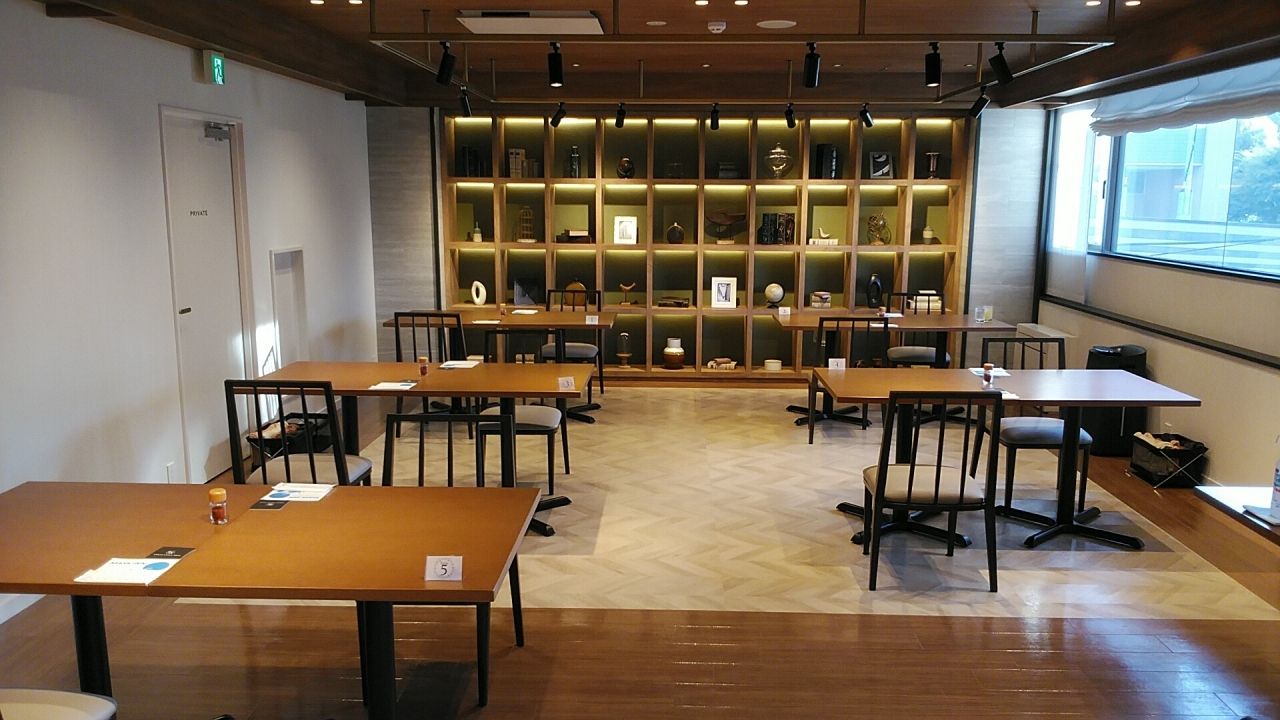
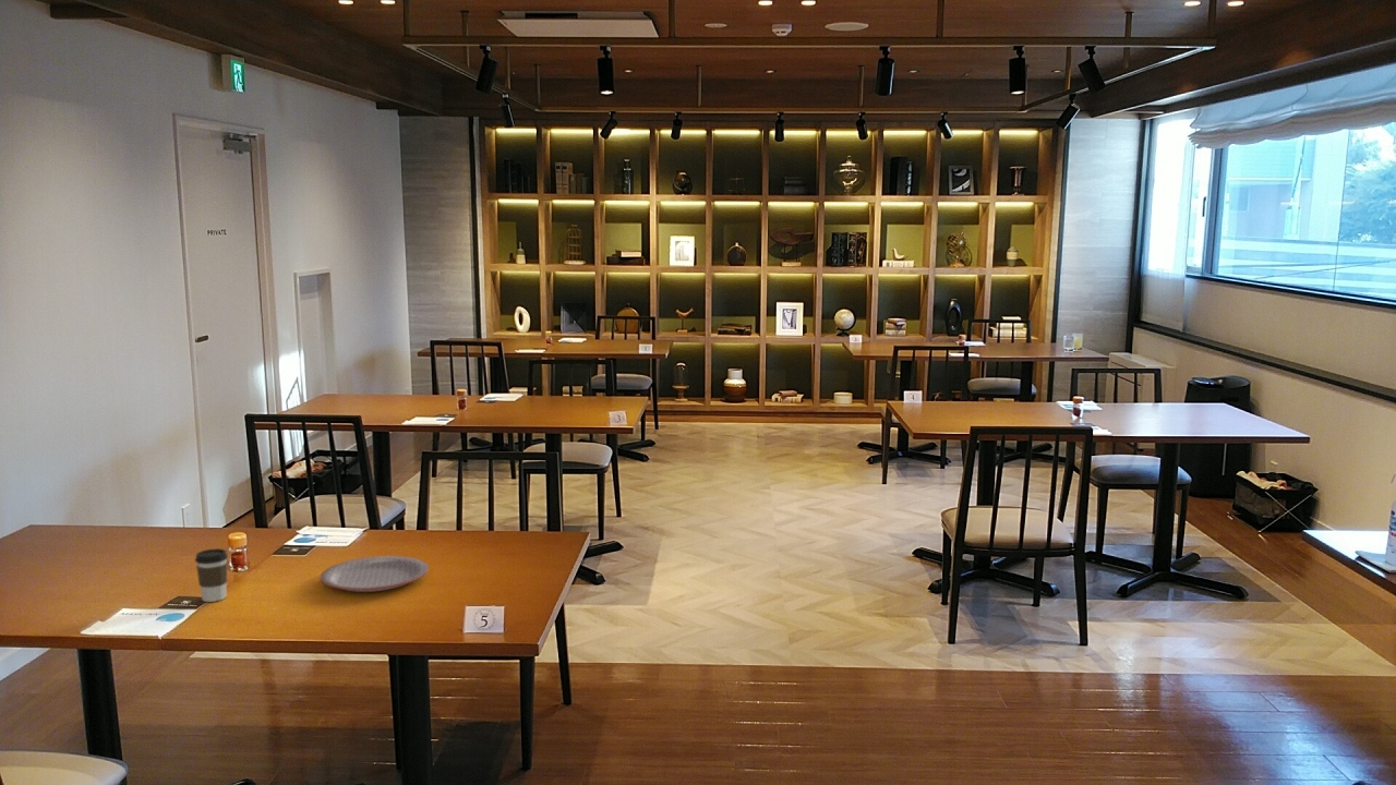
+ coffee cup (213, 575)
+ plate (375, 575)
